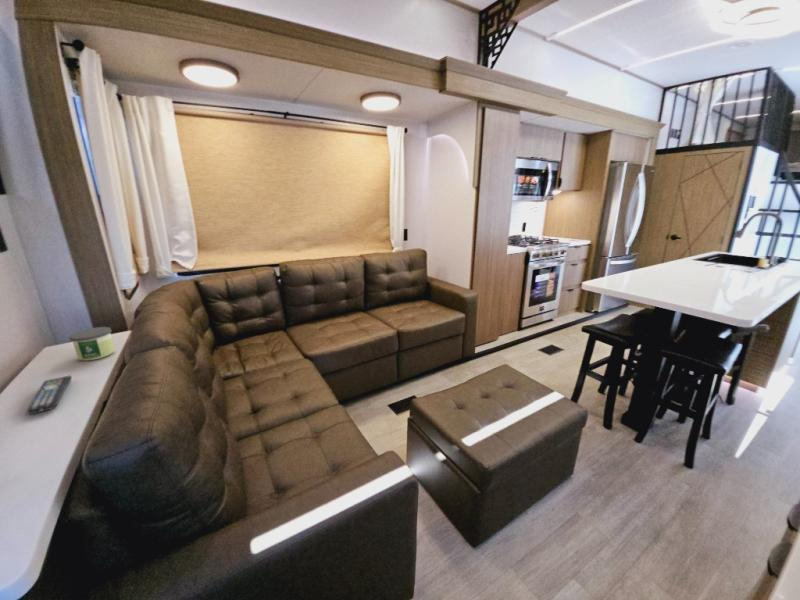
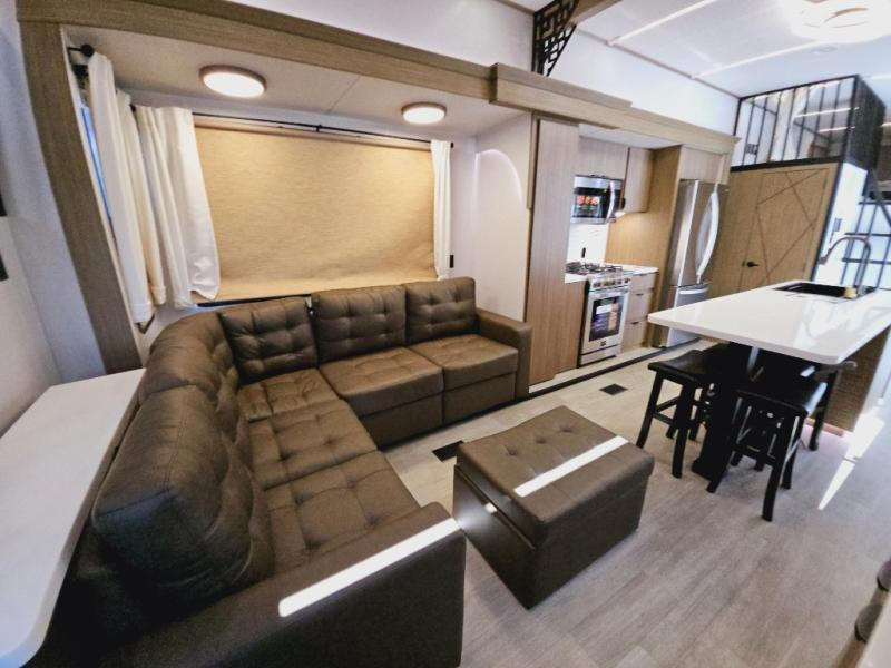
- remote control (51, 392)
- candle (94, 344)
